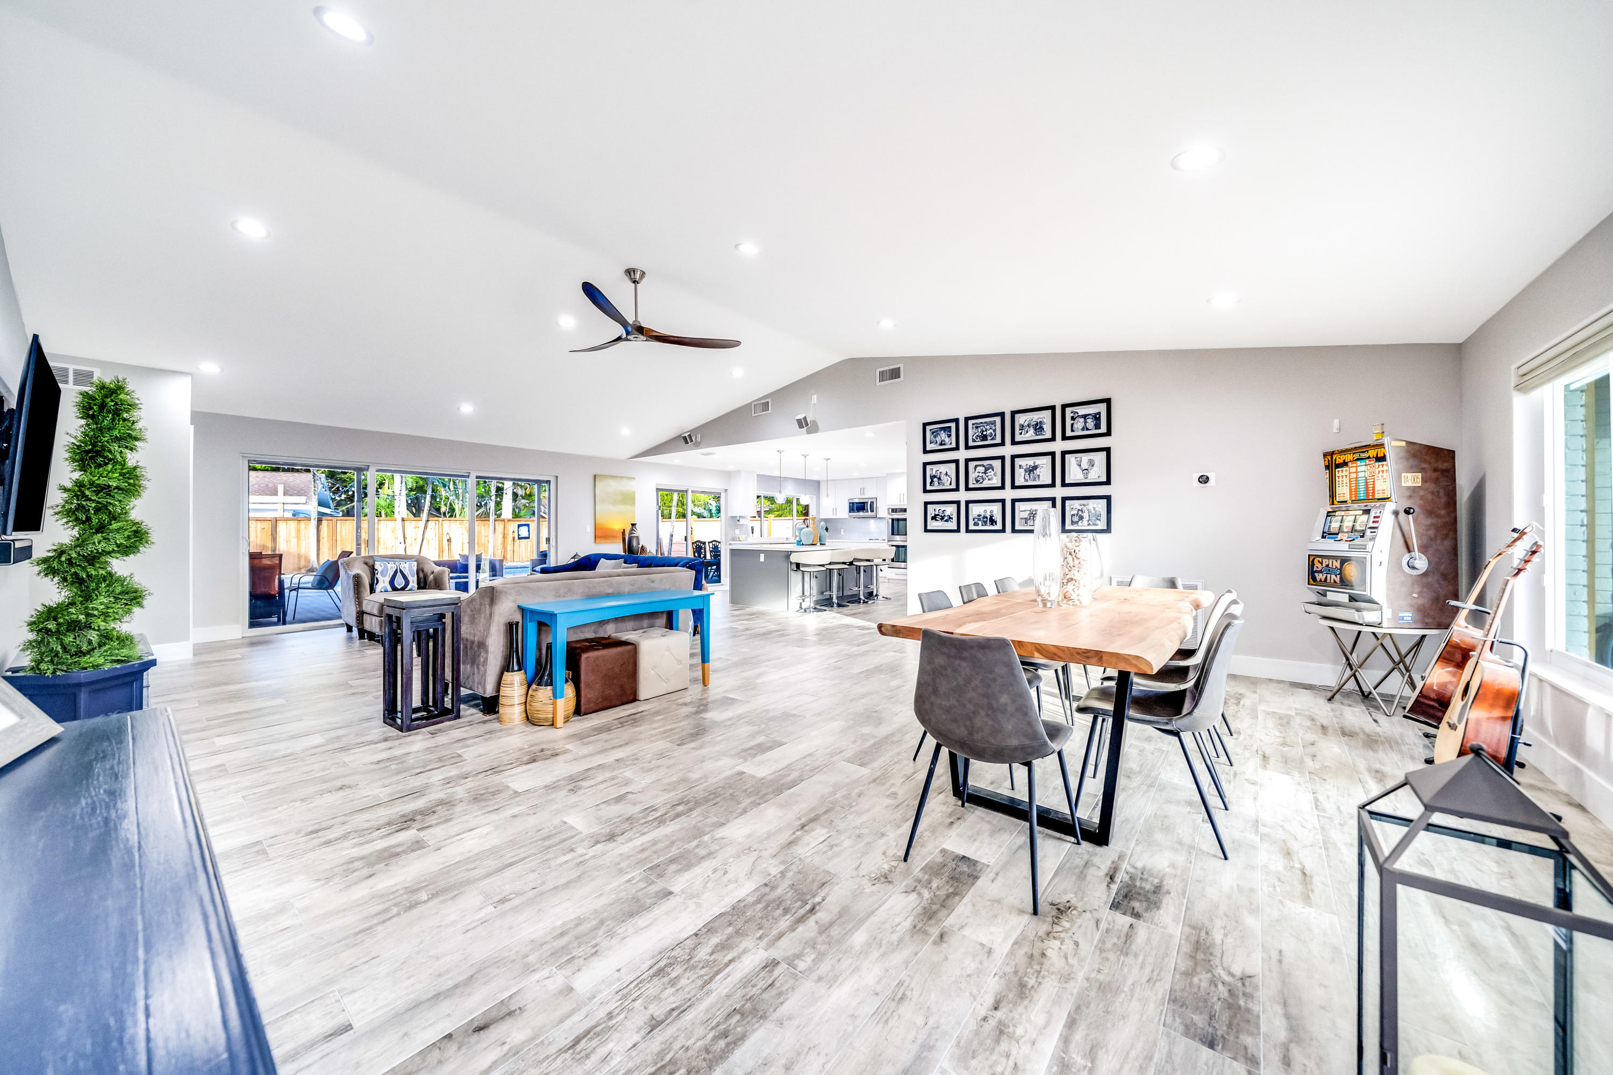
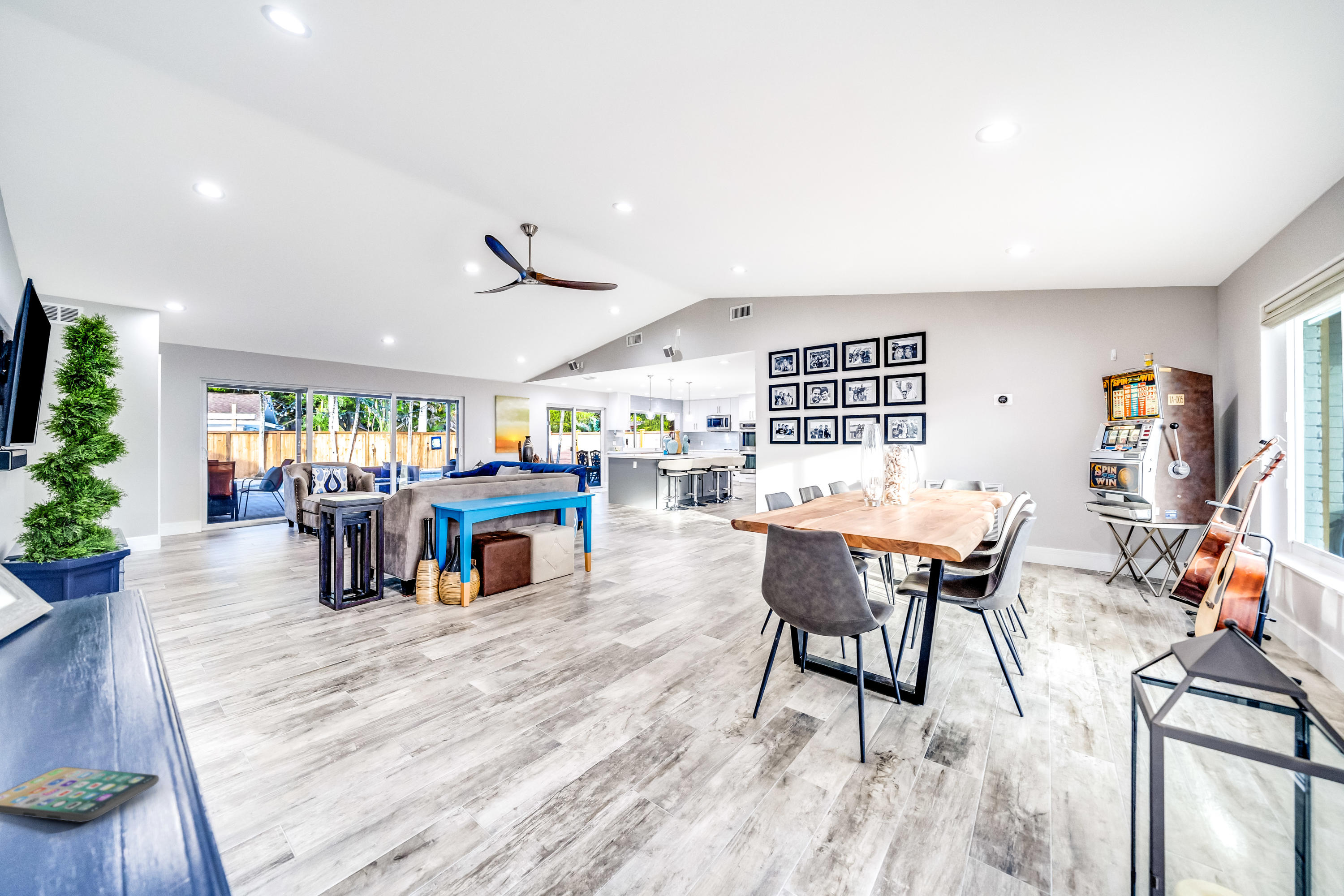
+ smartphone (73, 792)
